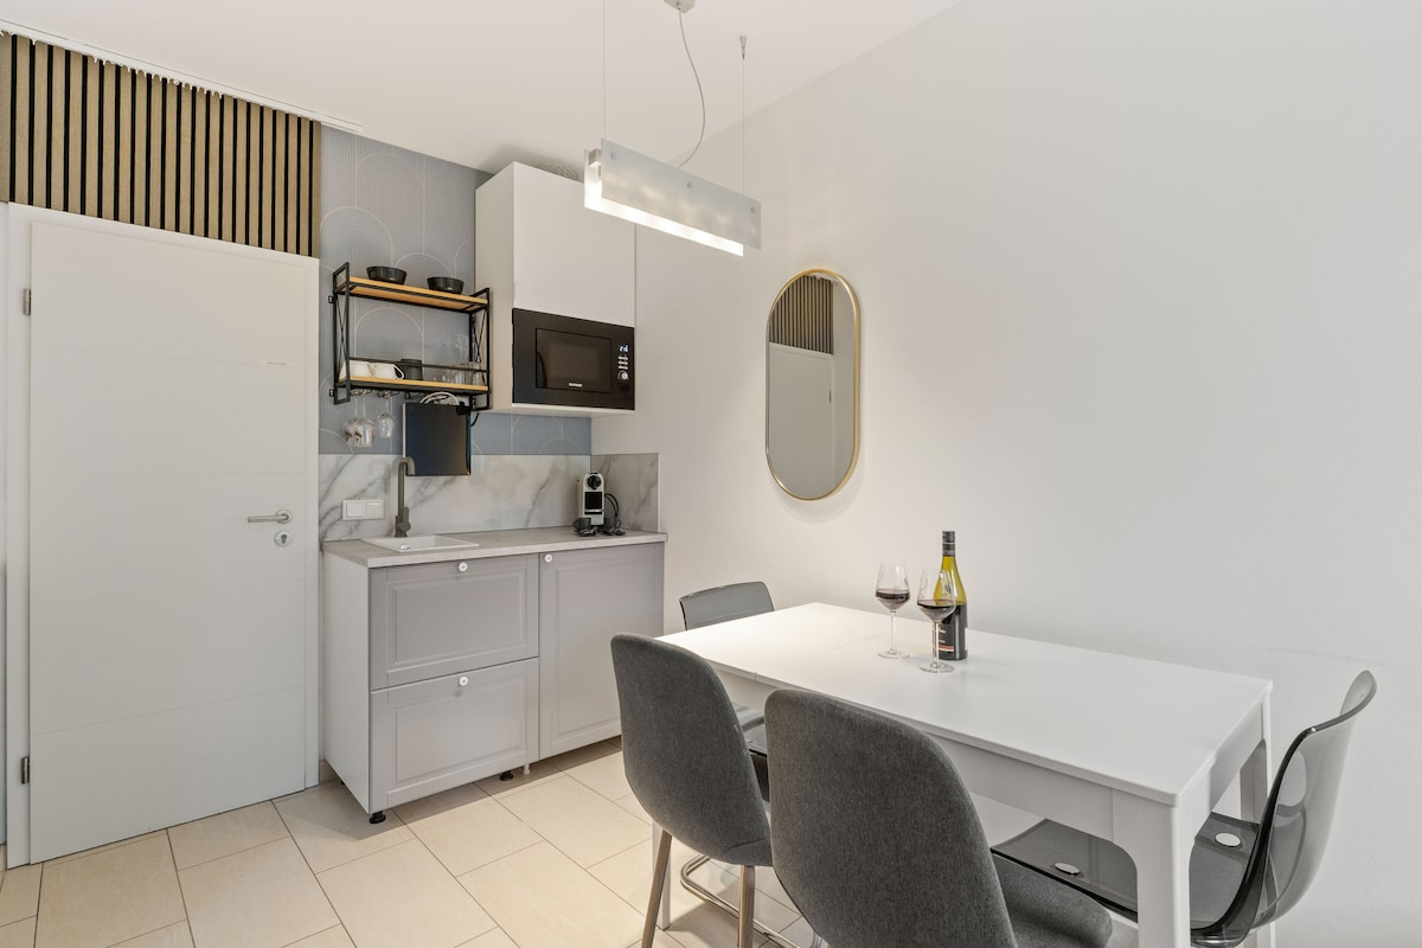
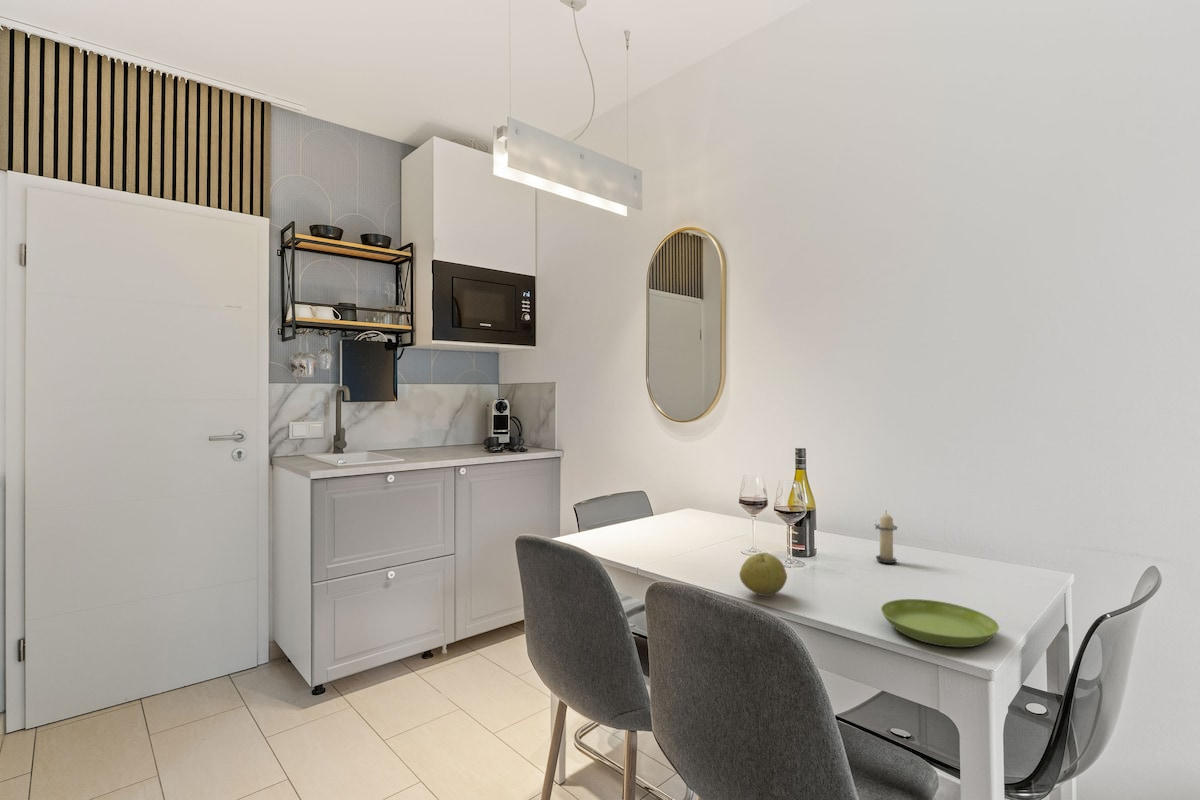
+ fruit (763, 574)
+ candle (886, 535)
+ saucer (937, 623)
